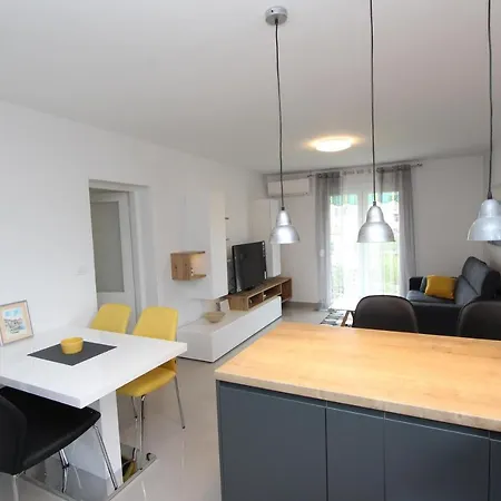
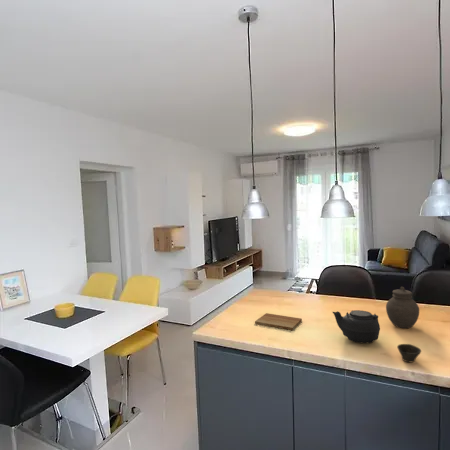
+ jar (402, 306)
+ teapot (356, 325)
+ cup (409, 353)
+ cutting board (278, 321)
